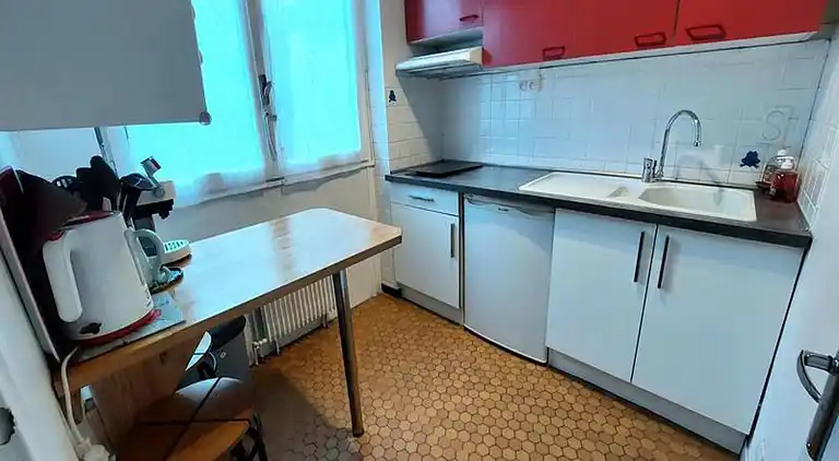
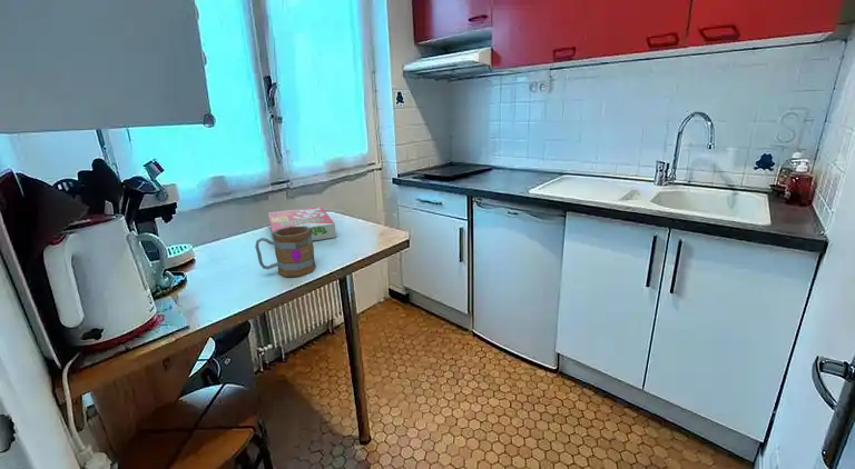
+ mug (286, 251)
+ cereal box (299, 223)
